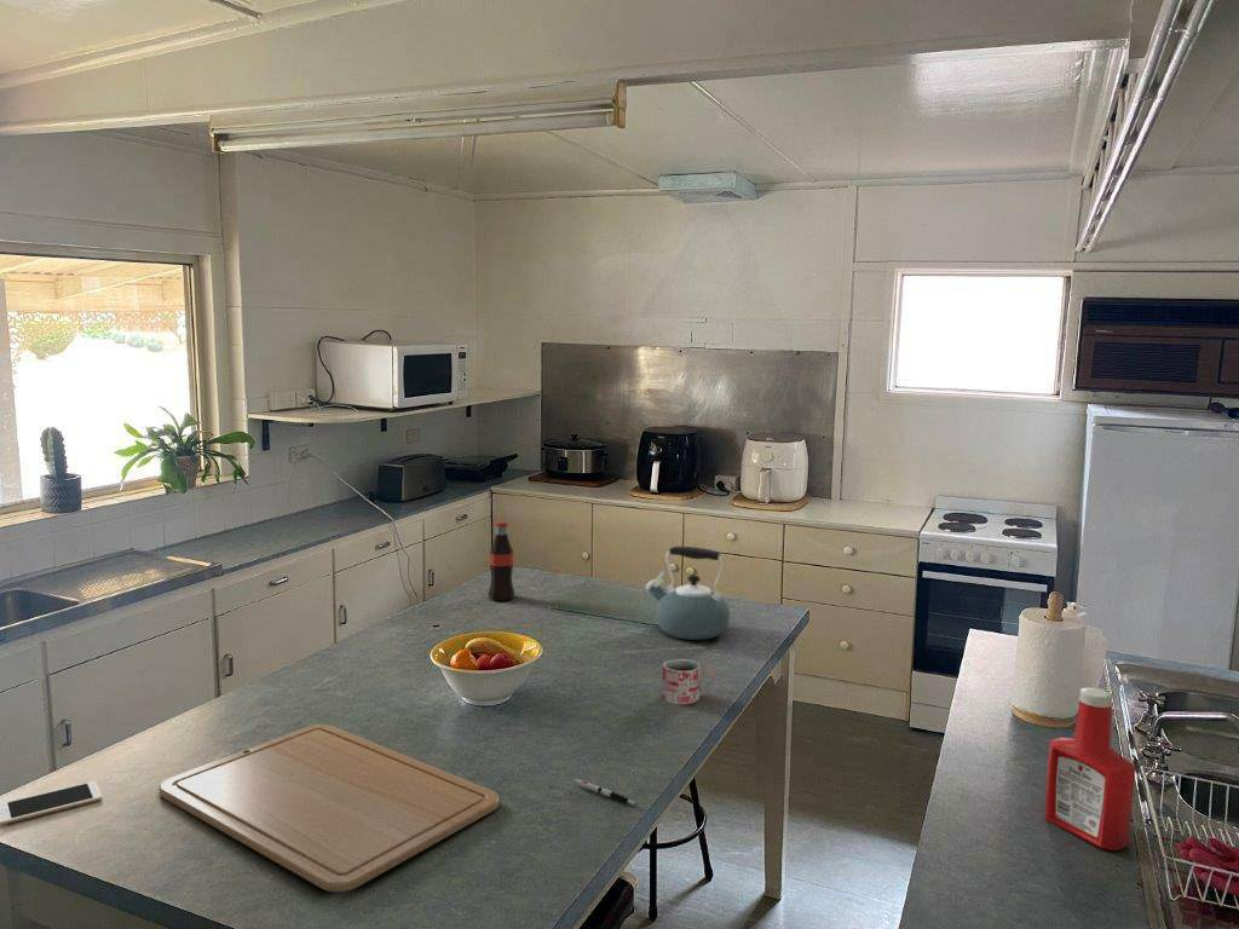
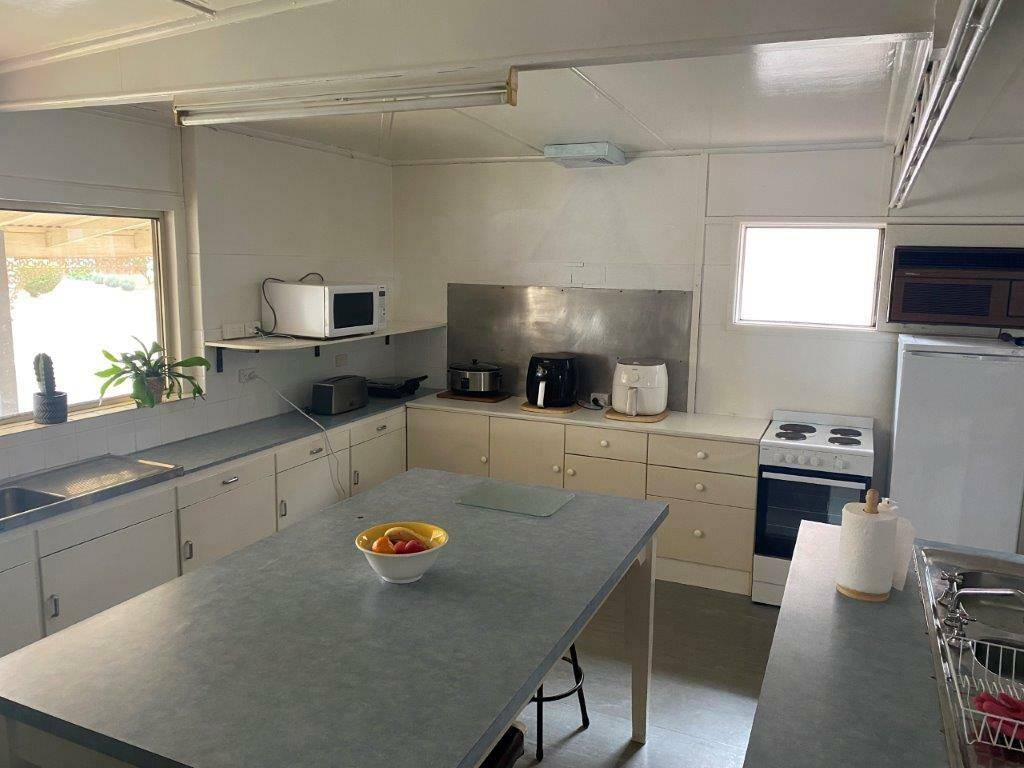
- pen (605, 791)
- cell phone (48, 802)
- soap bottle (1090, 761)
- chopping board (328, 794)
- mug (686, 682)
- kettle (686, 589)
- bottle (501, 559)
